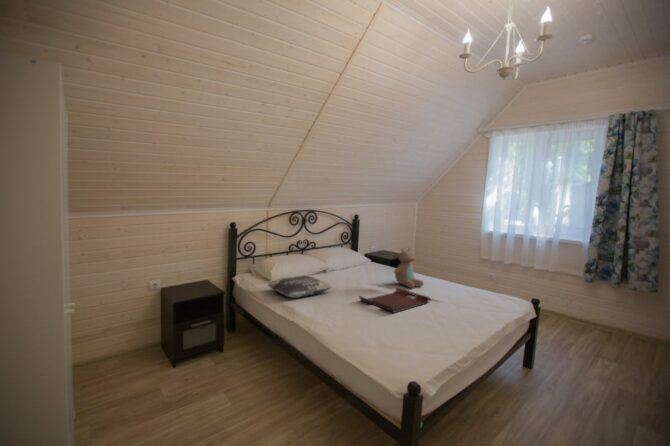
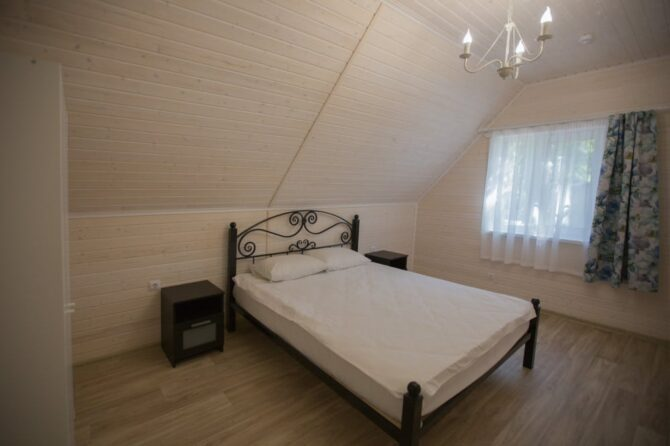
- teddy bear (409, 266)
- cushion (299, 285)
- serving tray (394, 299)
